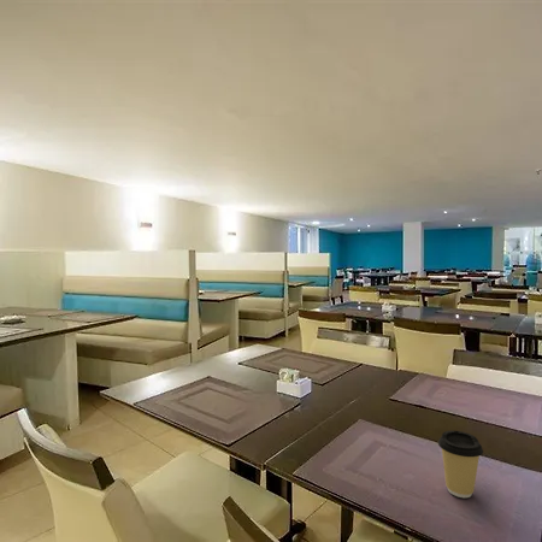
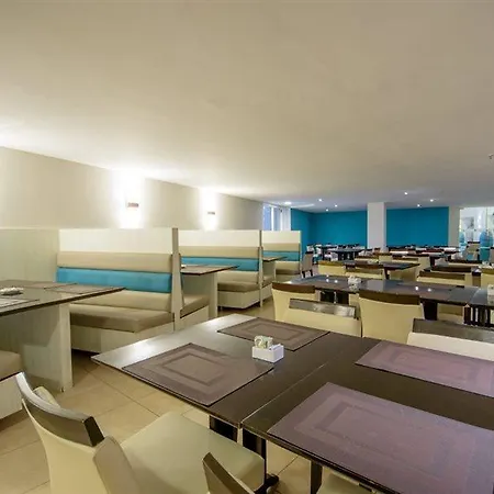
- coffee cup (459, 464)
